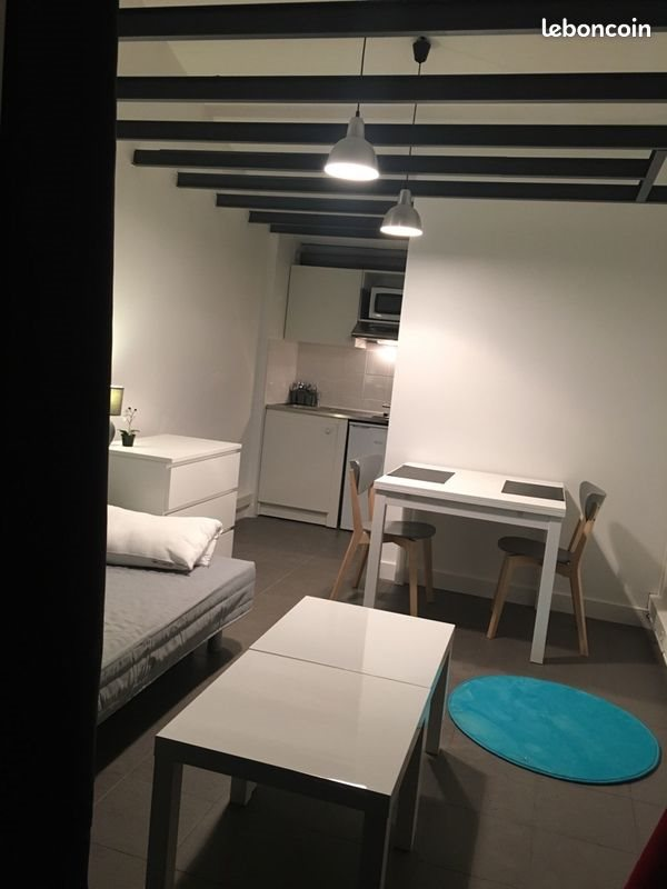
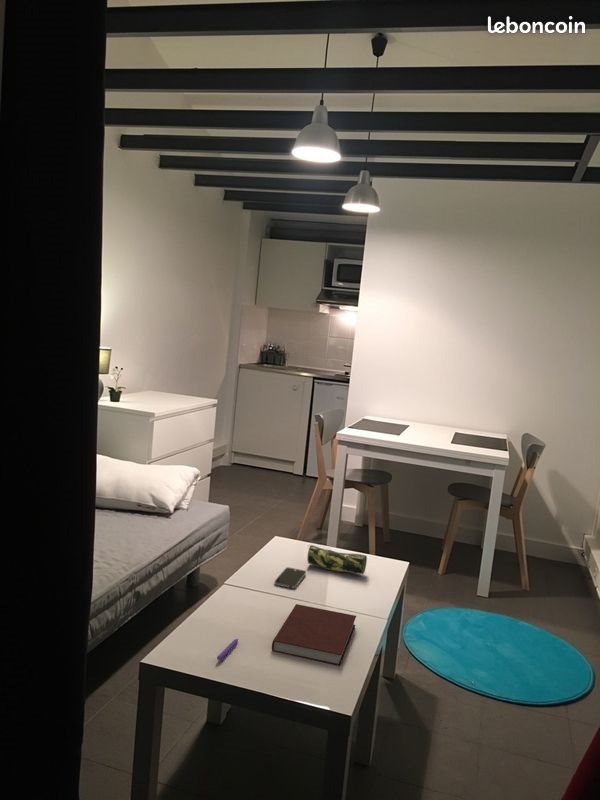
+ smartphone (290, 577)
+ notebook (316, 632)
+ pencil case (335, 559)
+ pen (228, 648)
